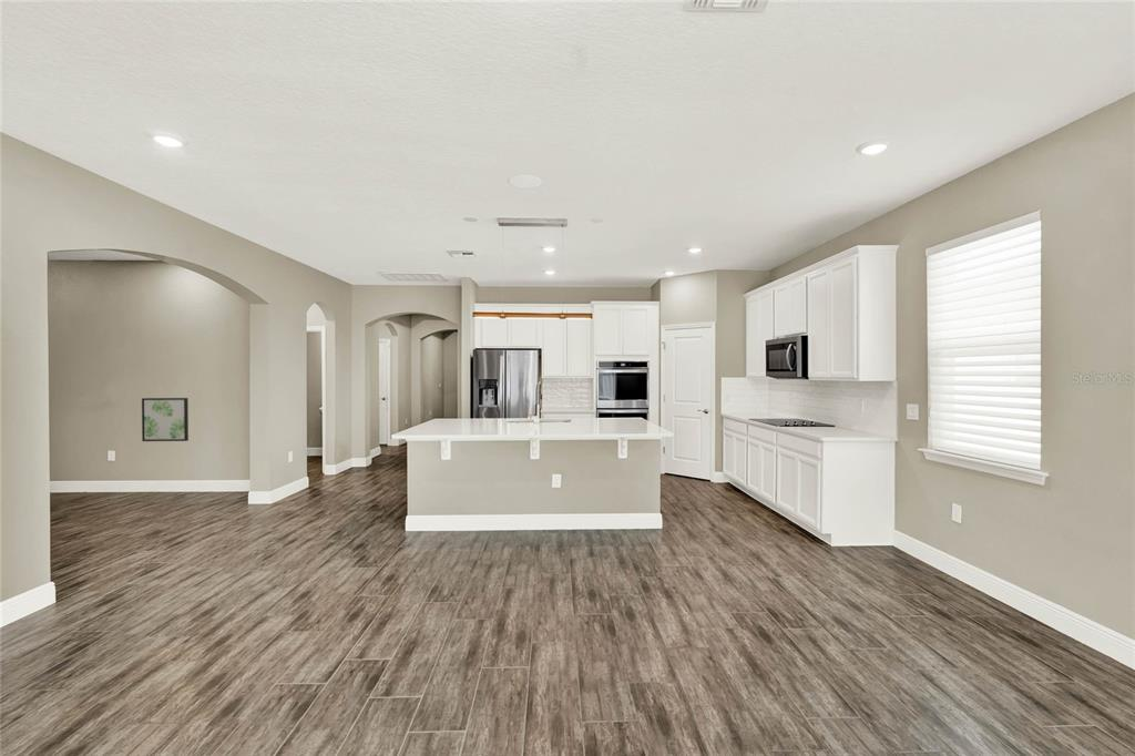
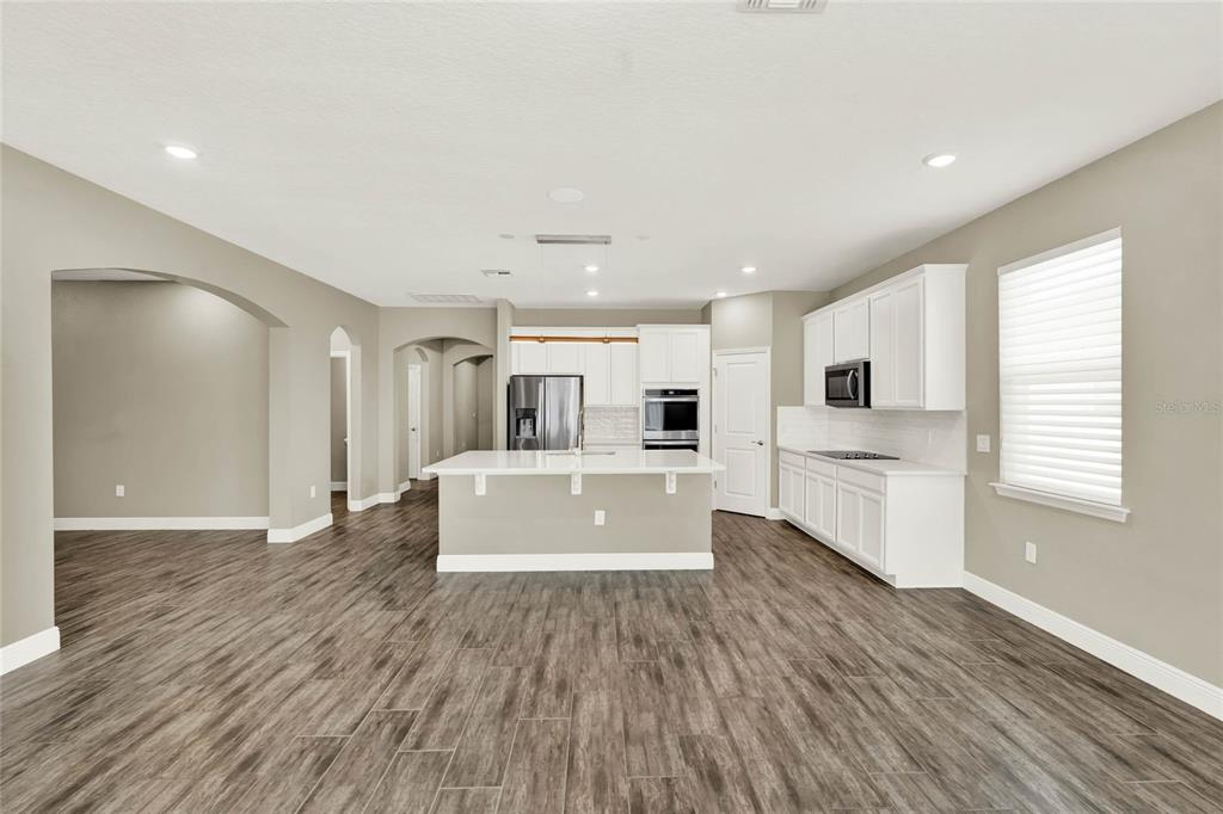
- wall art (165, 419)
